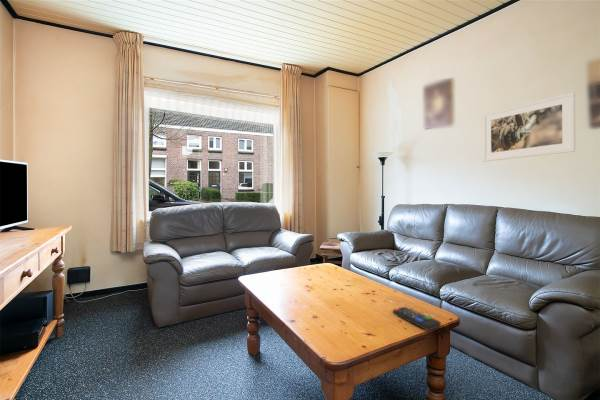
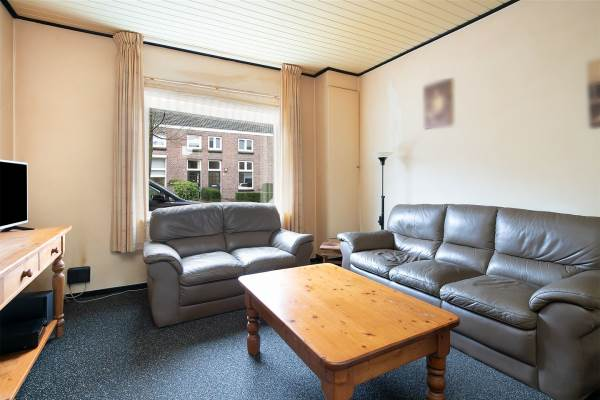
- remote control (415, 317)
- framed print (523, 130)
